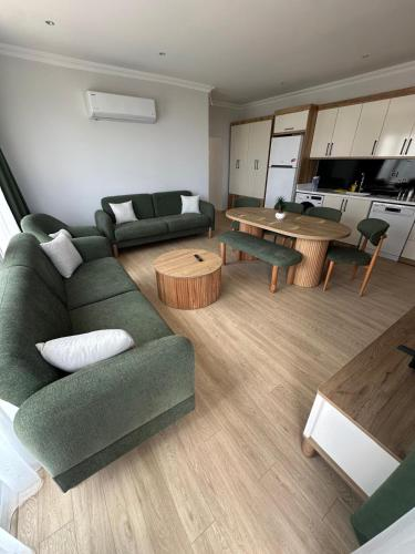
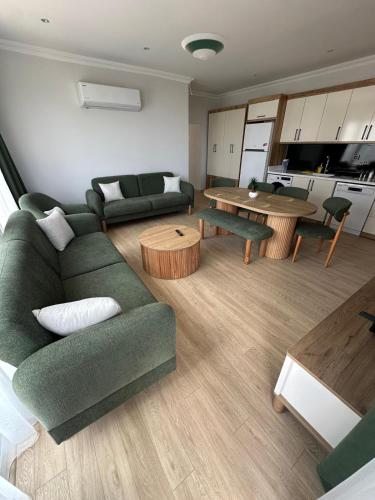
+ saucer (204, 51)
